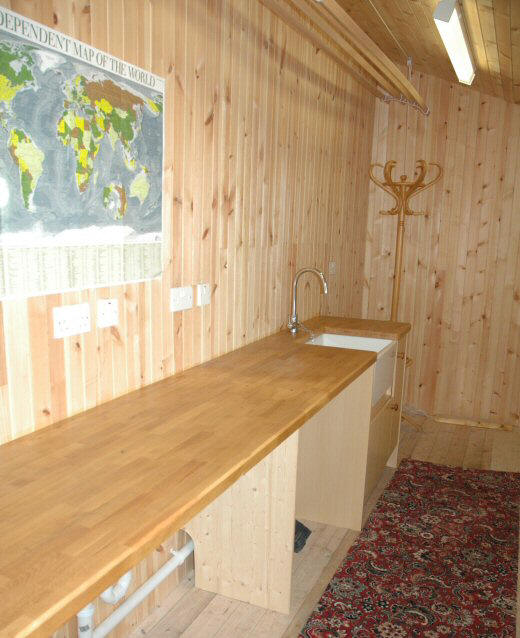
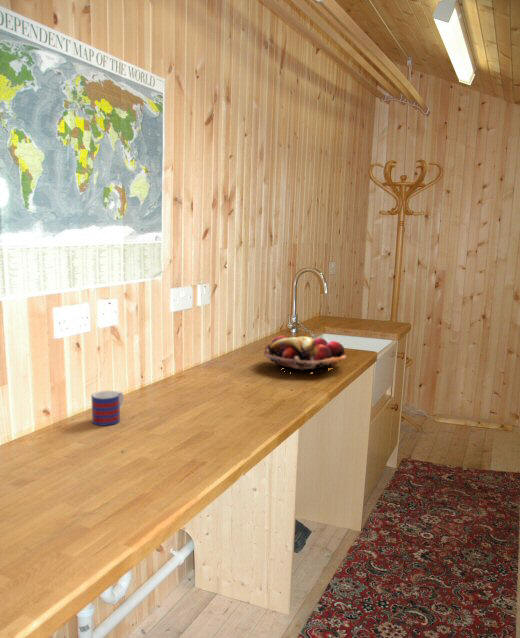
+ fruit basket (305, 351)
+ mug (110, 406)
